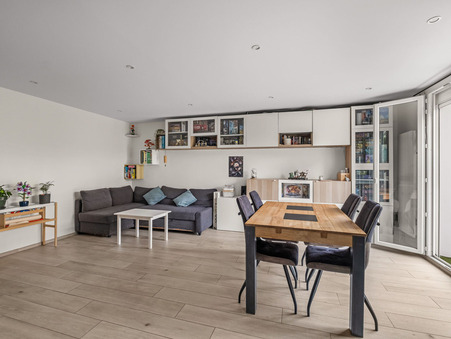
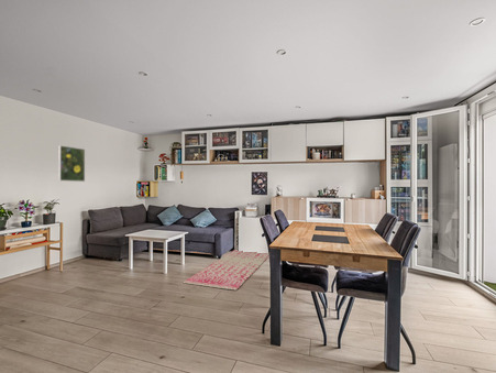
+ rug (242, 260)
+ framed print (71, 164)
